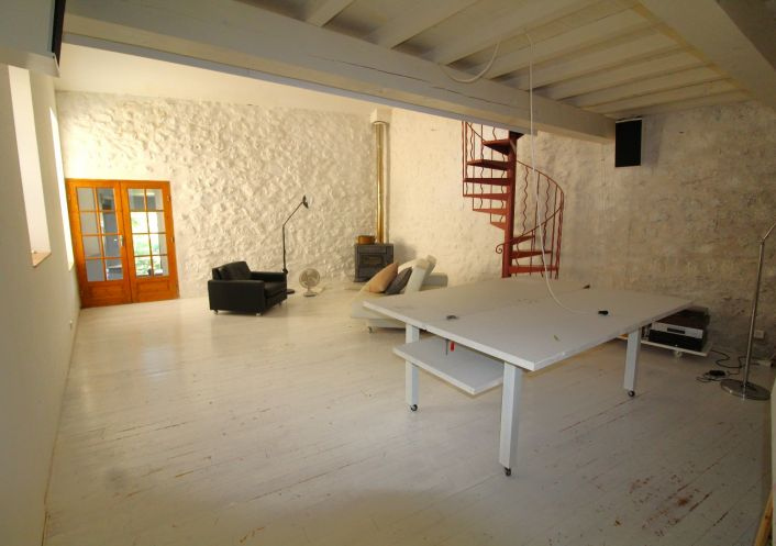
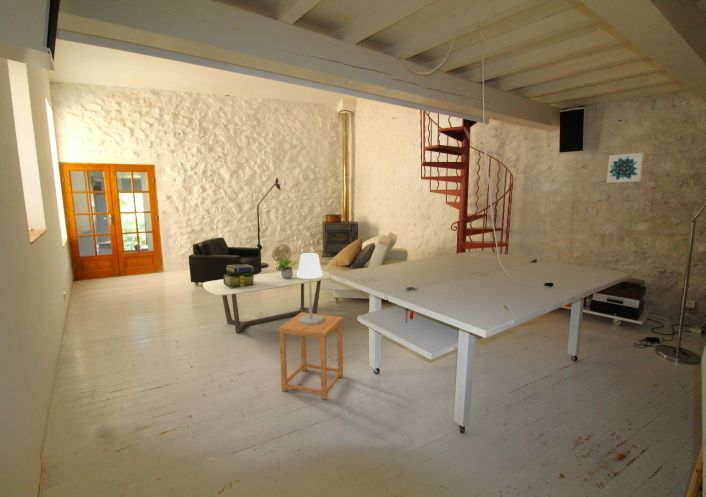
+ stack of books (239, 274)
+ side table (305, 352)
+ table lamp (310, 287)
+ potted plant (285, 267)
+ wall art (624, 168)
+ coffee table (272, 288)
